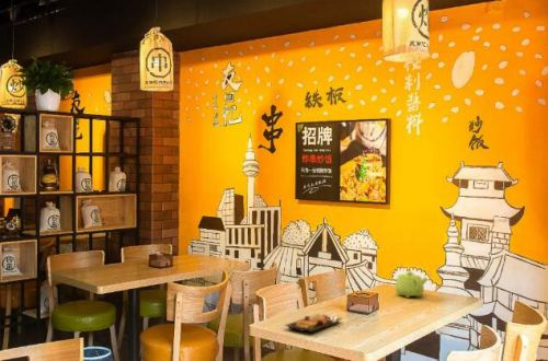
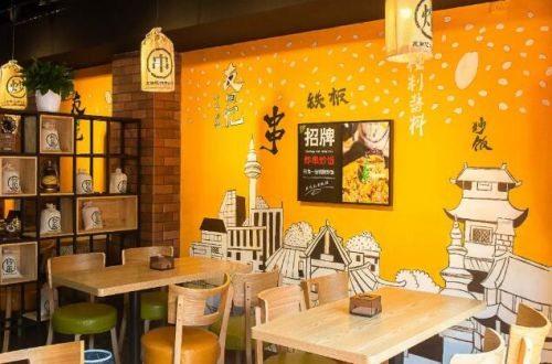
- teapot (414, 283)
- plate (317, 318)
